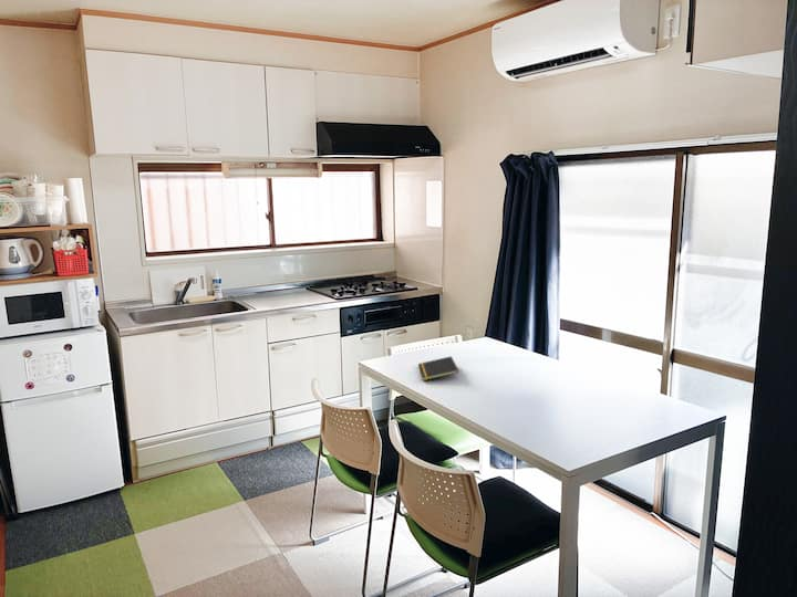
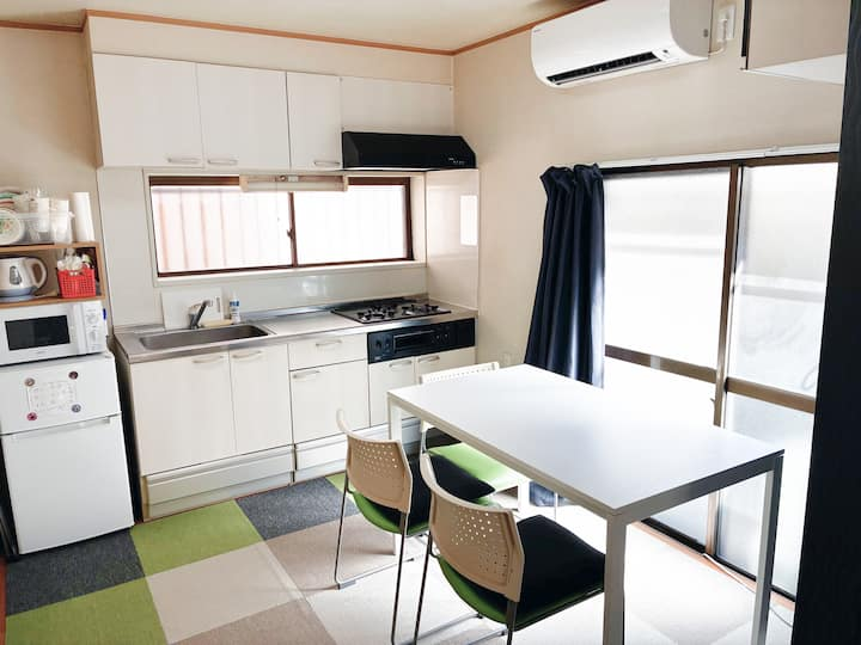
- notepad (437, 367)
